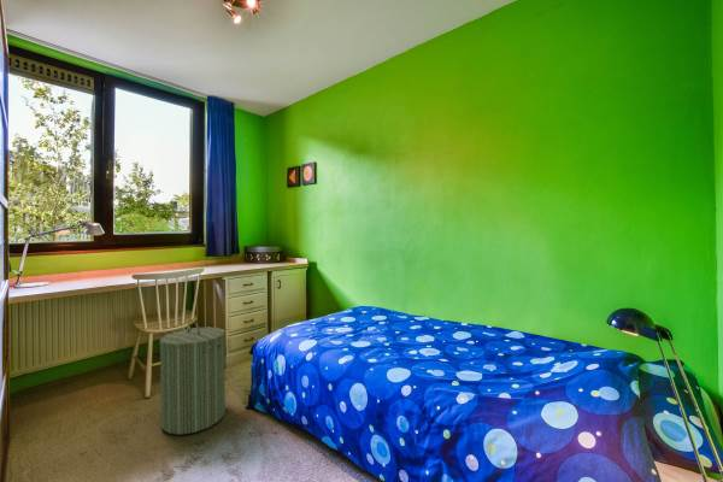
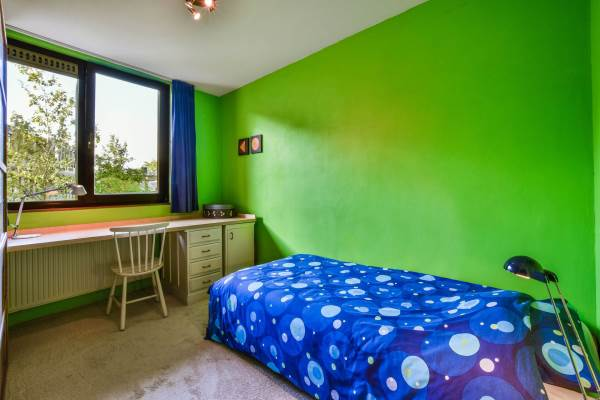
- laundry hamper (194, 369)
